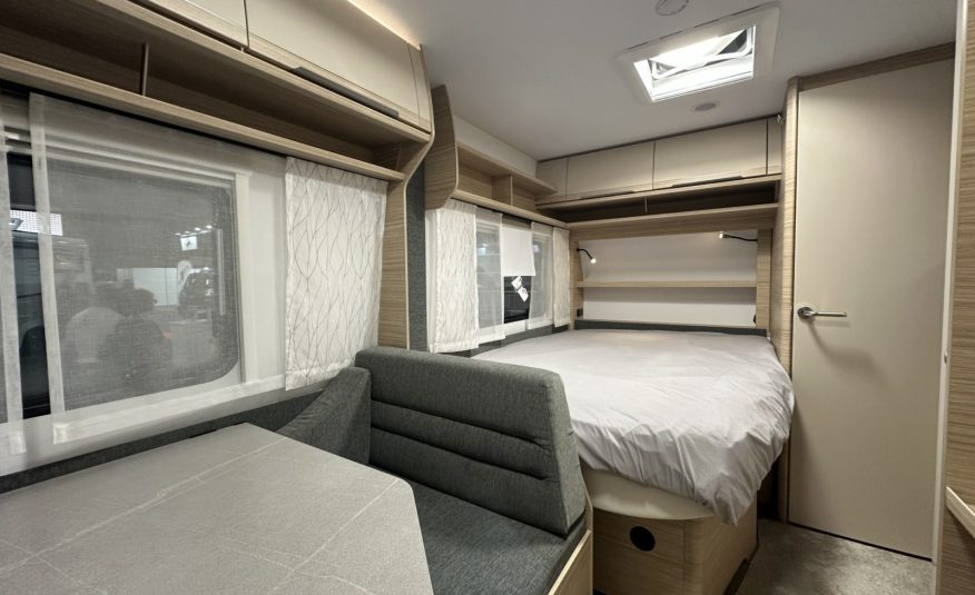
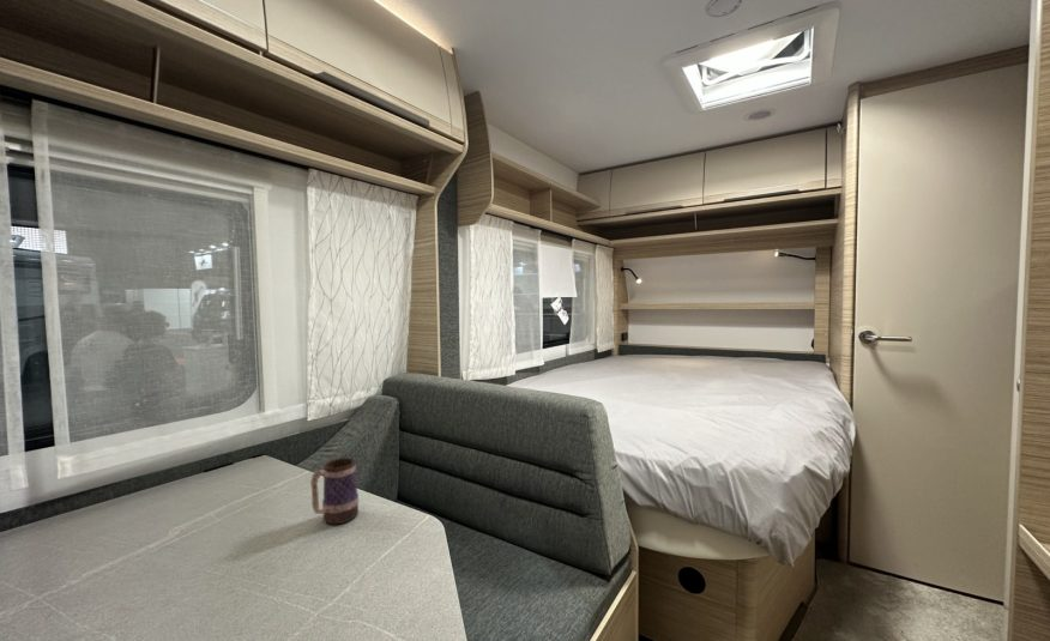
+ mug (333, 491)
